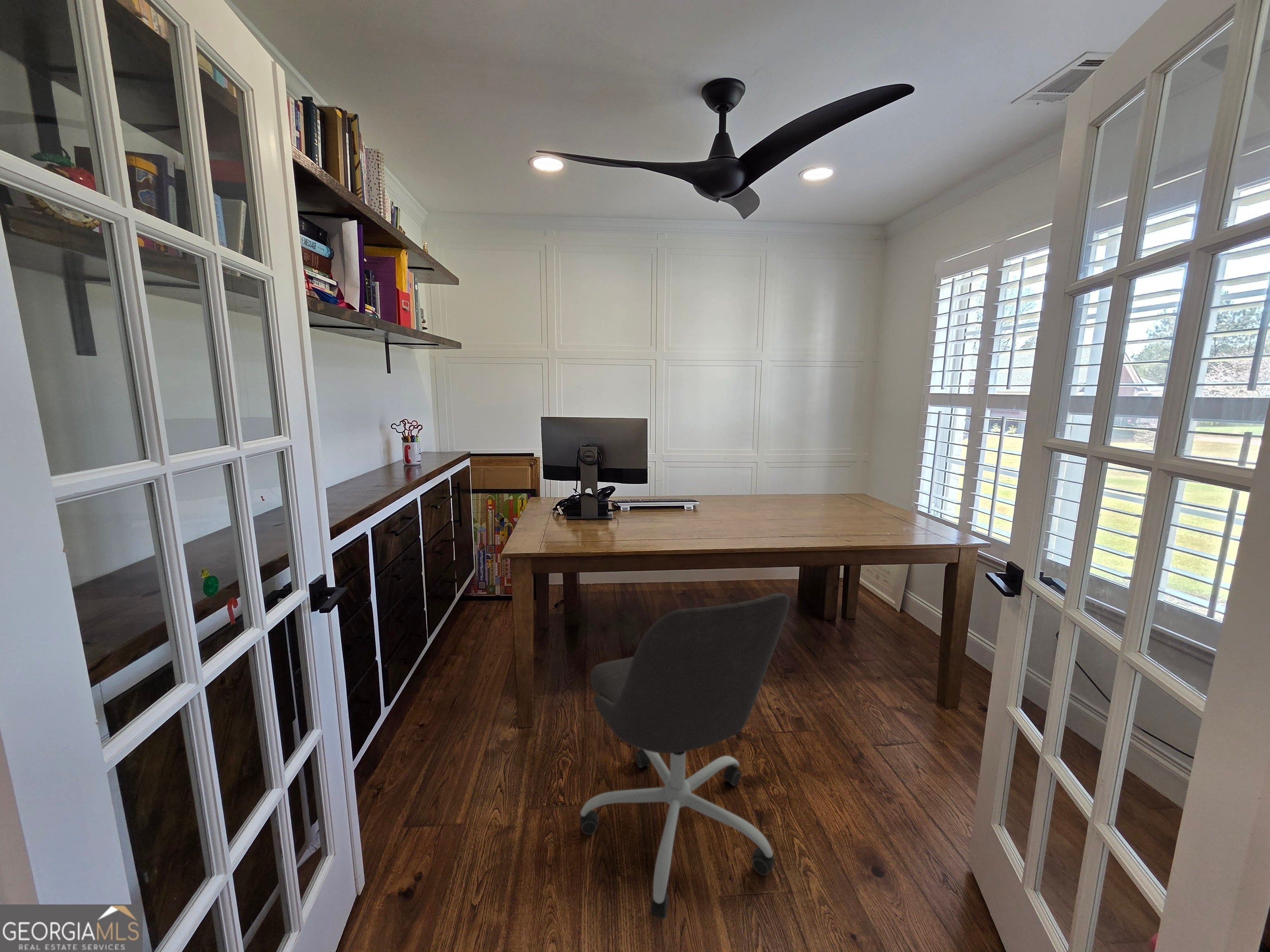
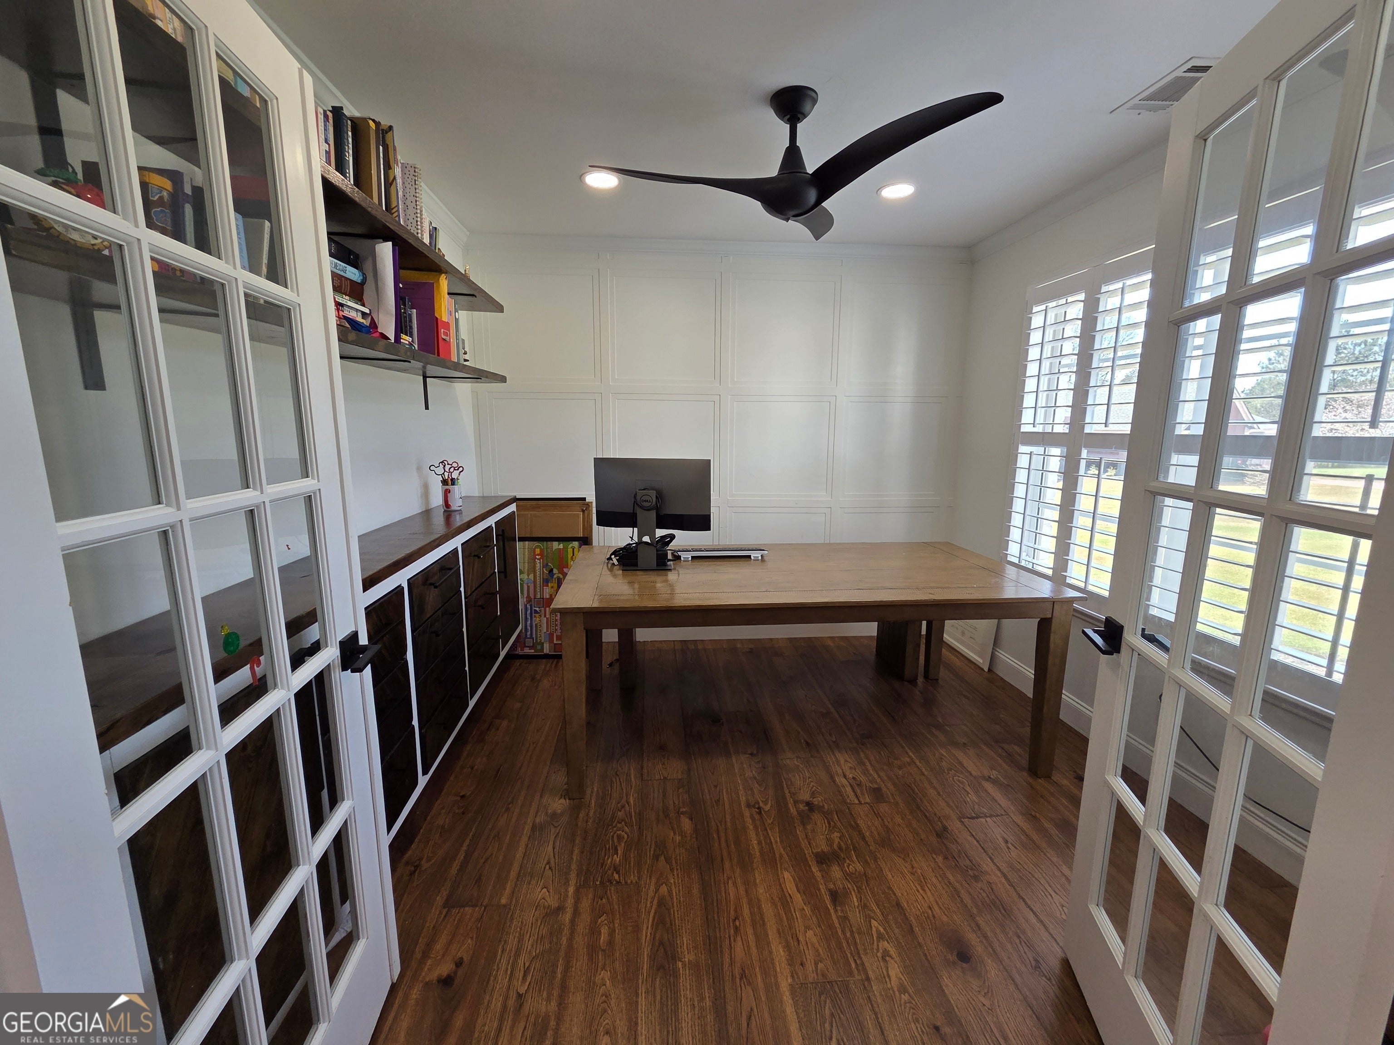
- office chair (678, 699)
